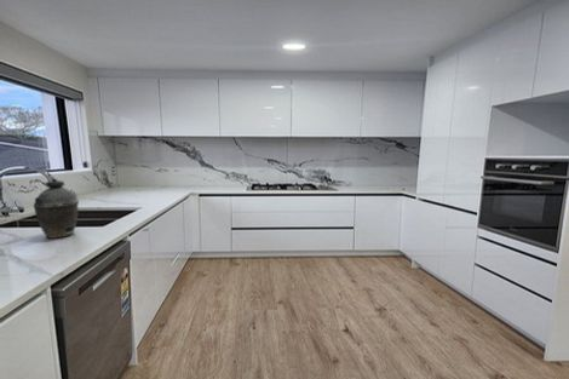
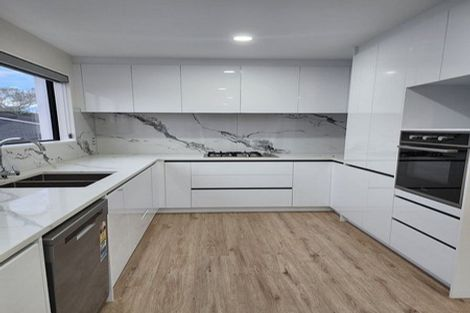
- kettle (57, 207)
